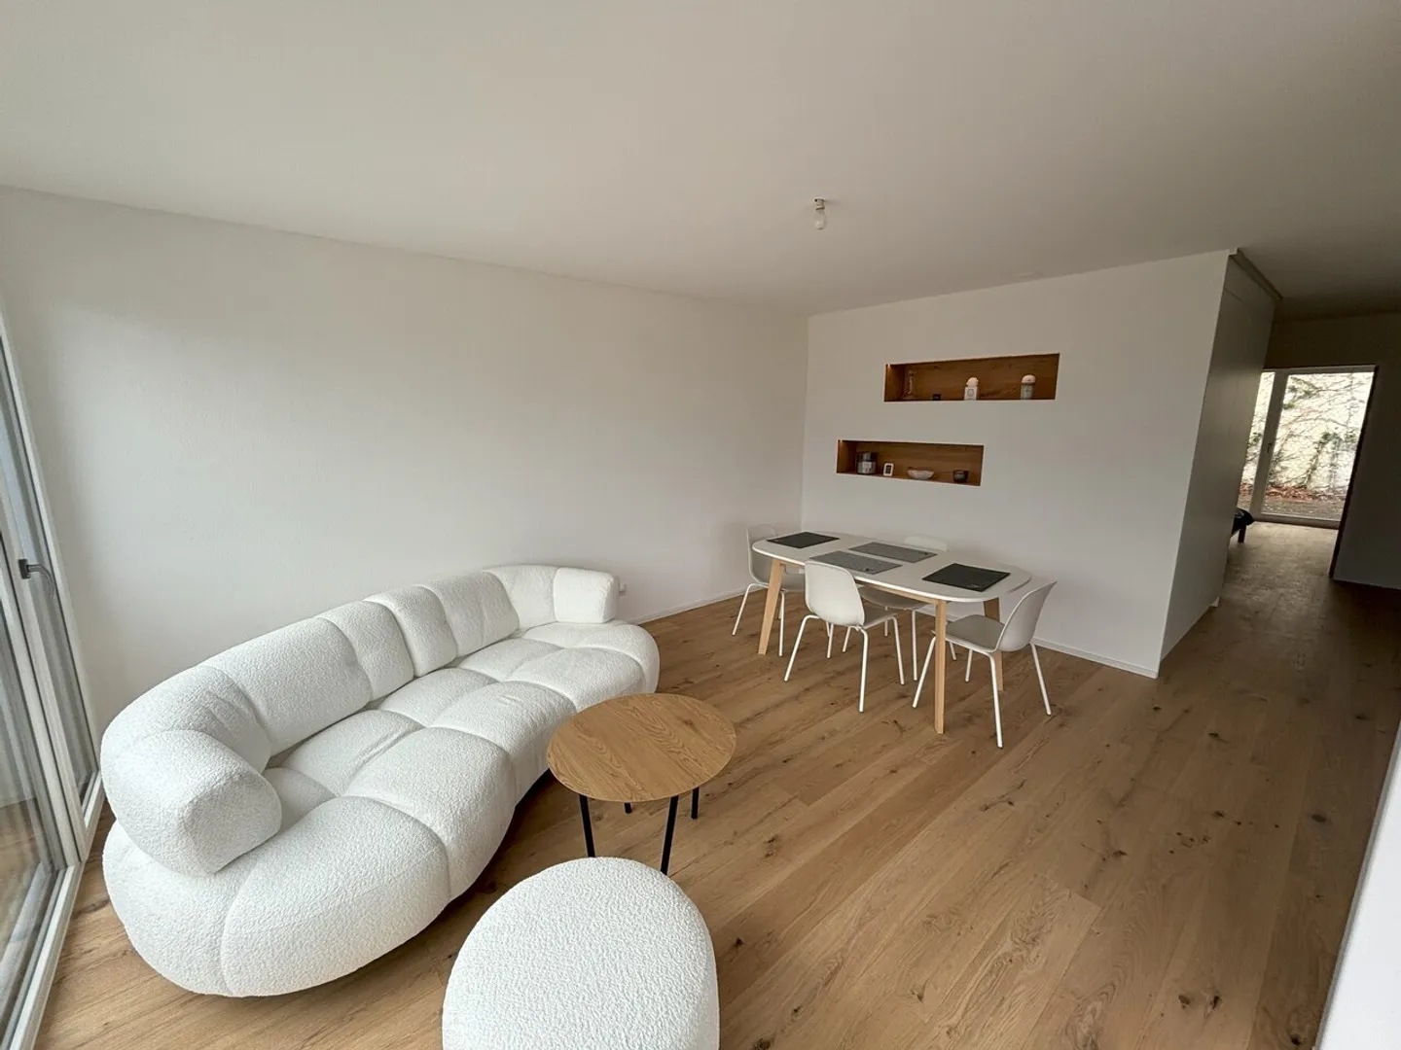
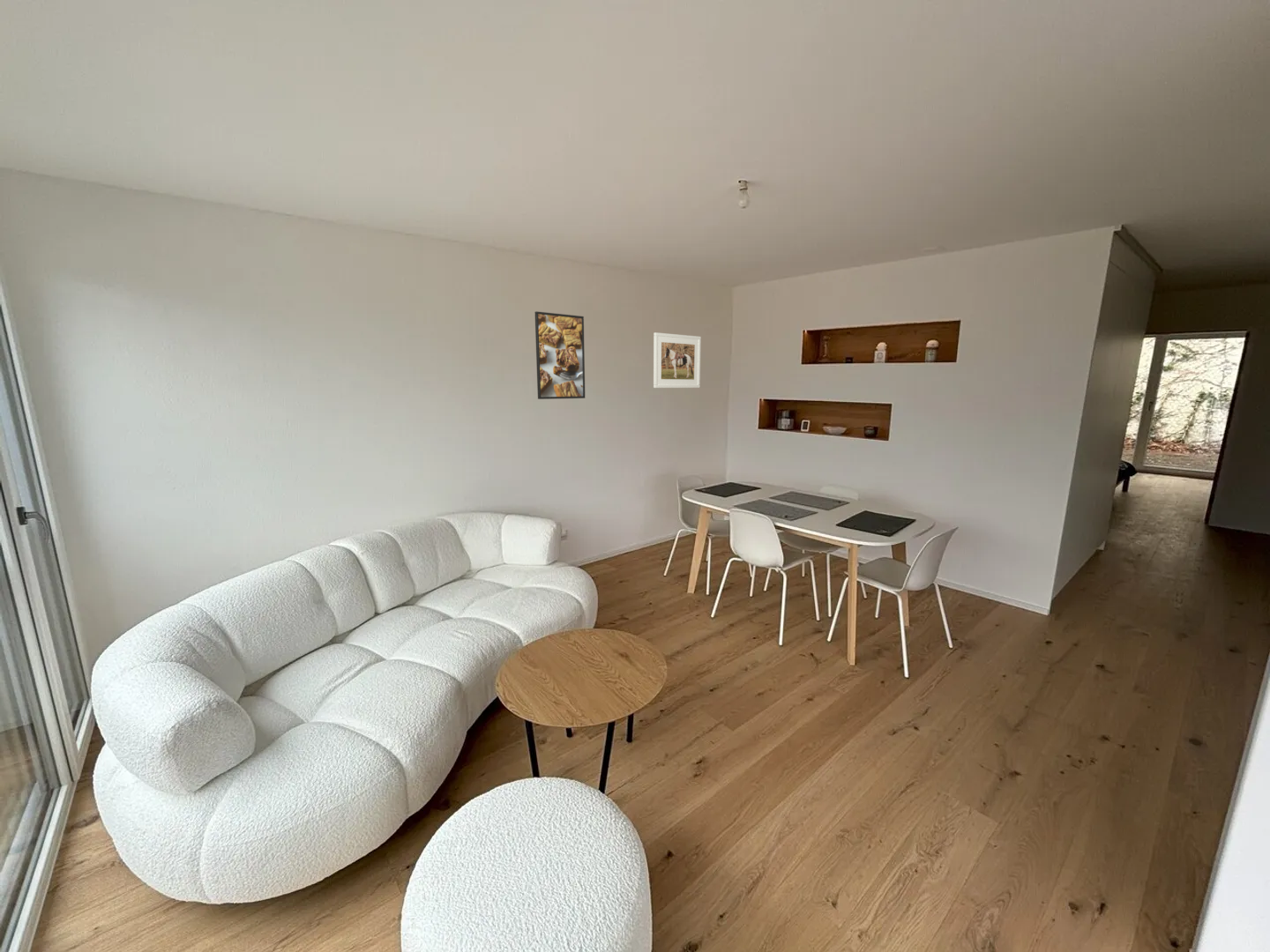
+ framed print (677, 361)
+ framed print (561, 356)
